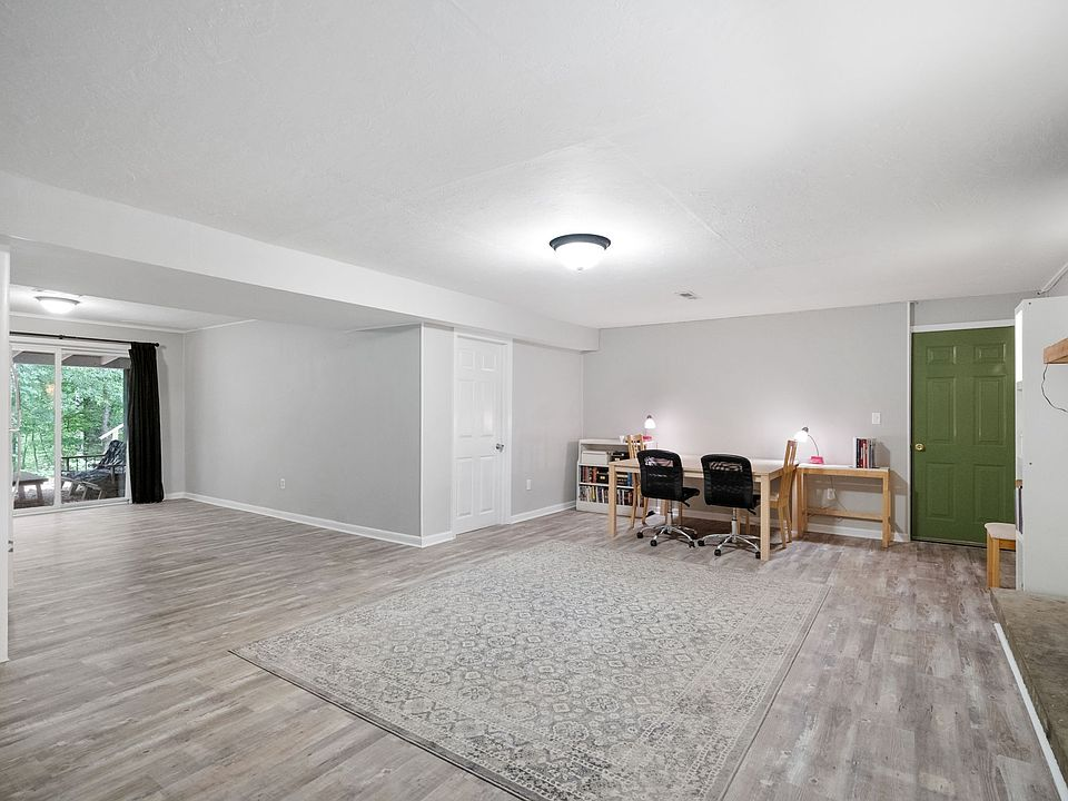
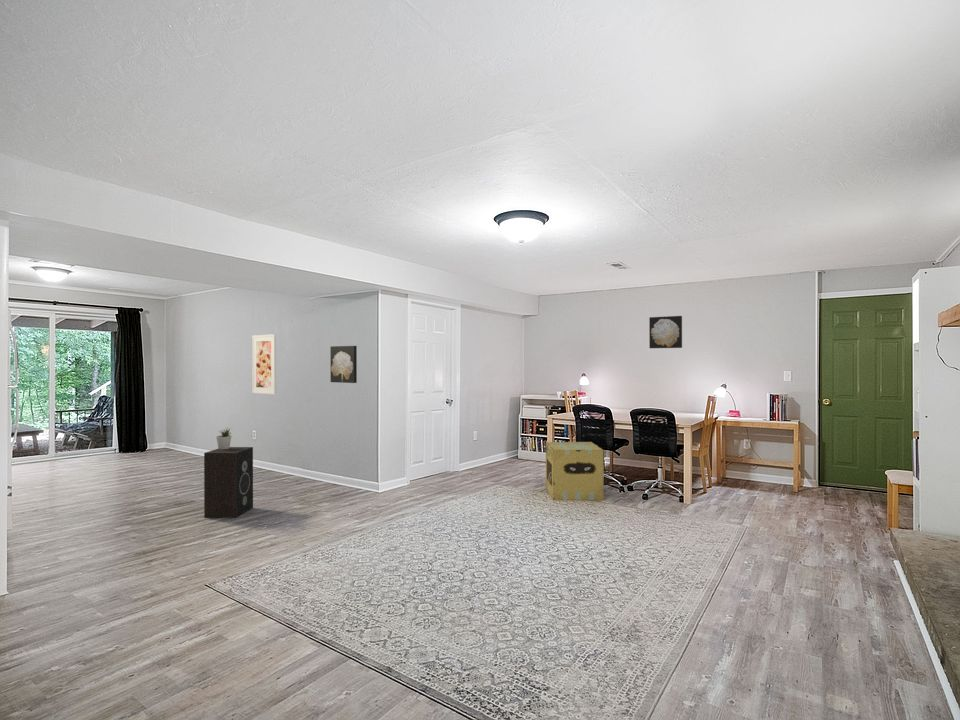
+ wall art (343, 364)
+ wall art (665, 332)
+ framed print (263, 364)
+ potted plant (223, 437)
+ cardboard box (573, 469)
+ speaker (229, 481)
